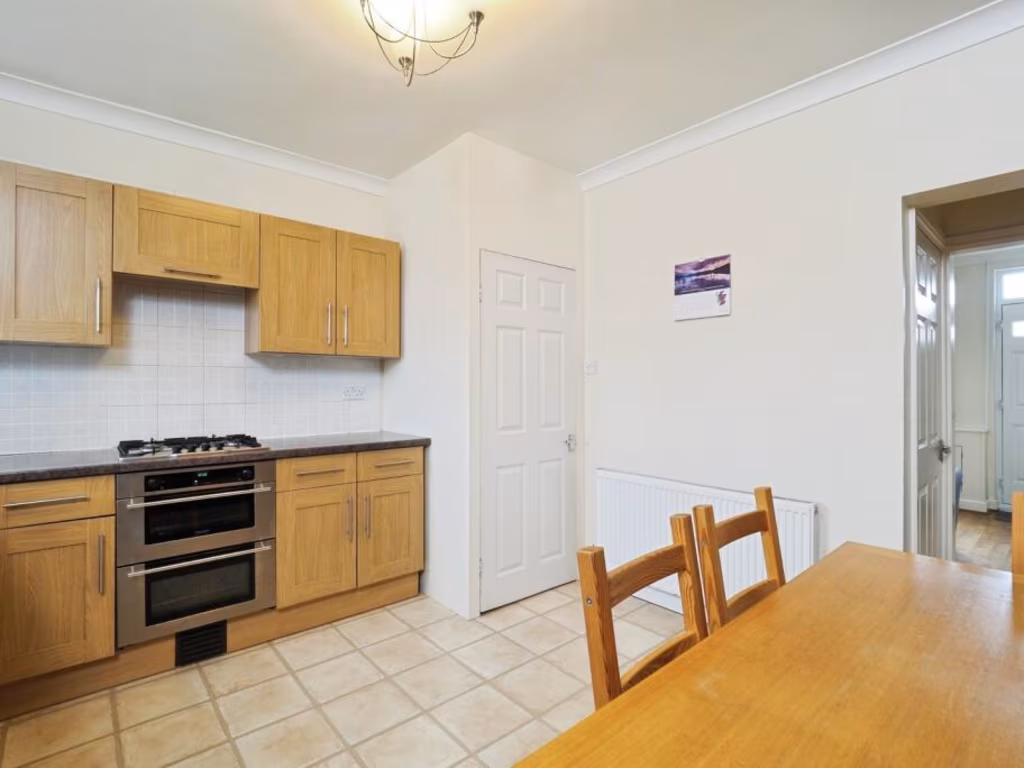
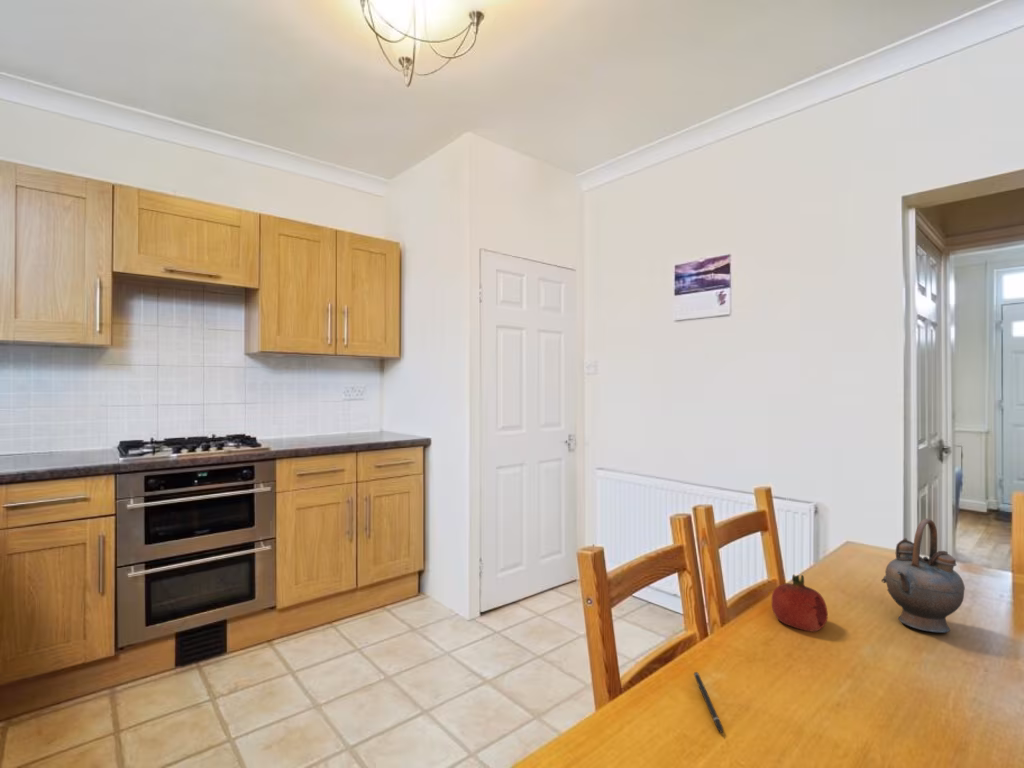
+ fruit (799, 598)
+ pen (708, 701)
+ teapot (919, 572)
